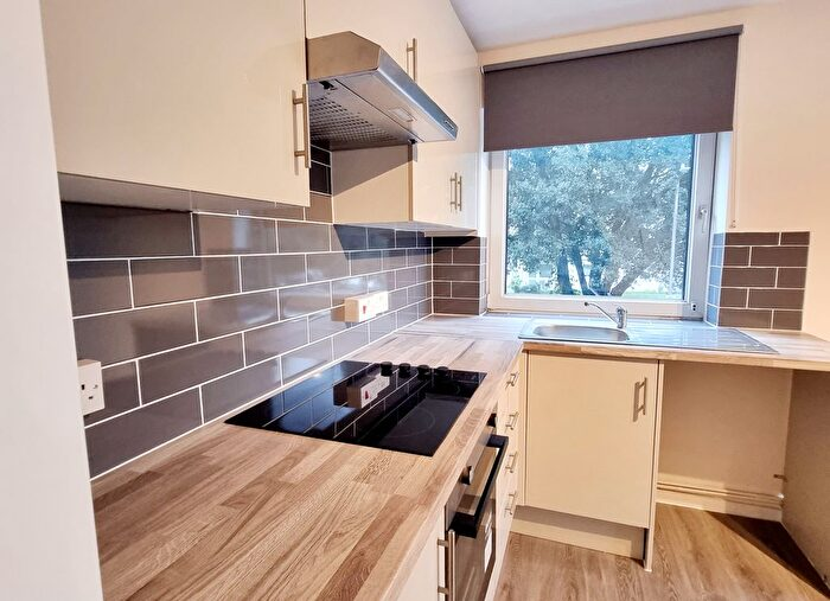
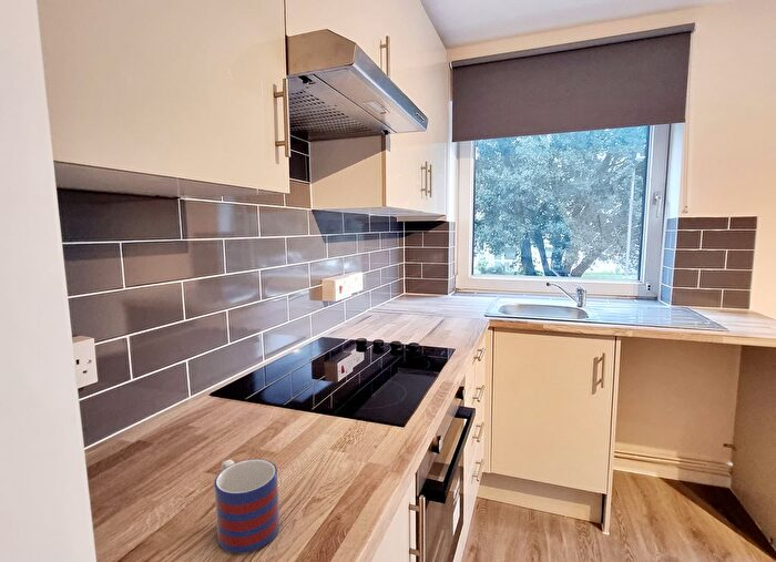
+ mug (242, 495)
